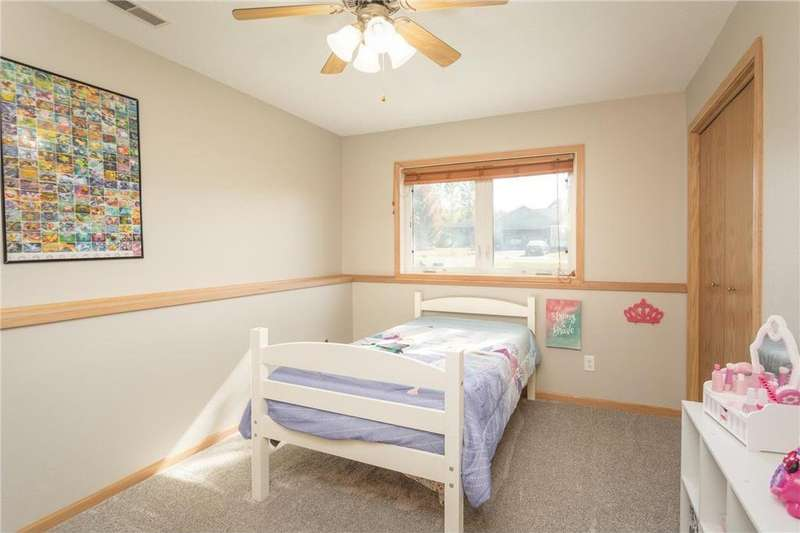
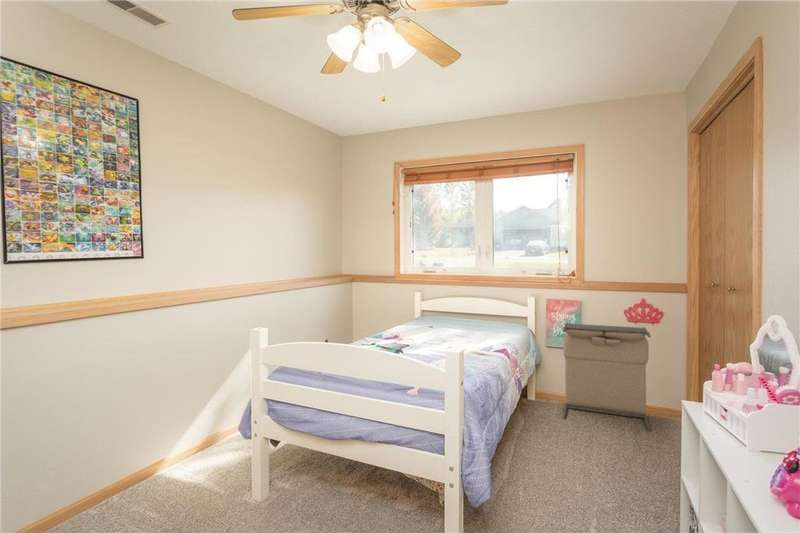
+ laundry hamper (604, 372)
